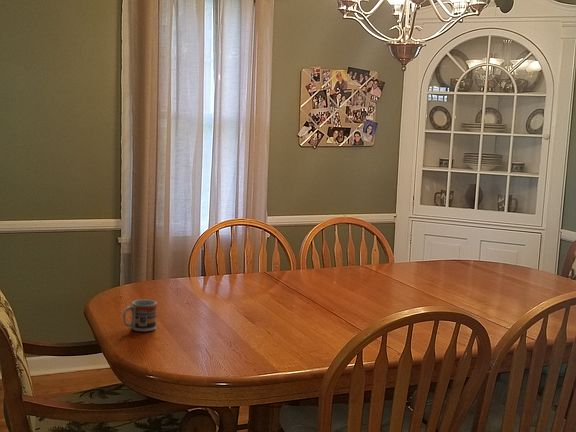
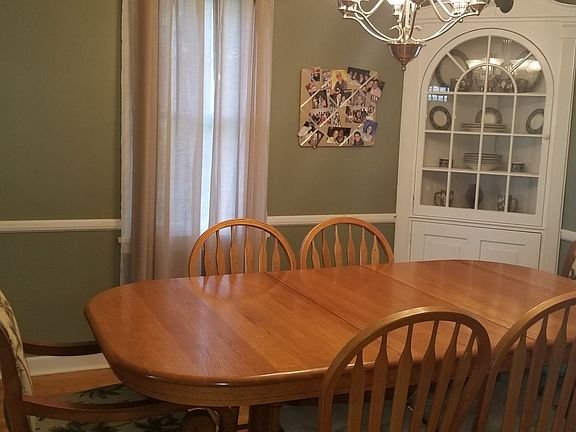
- cup (139, 315)
